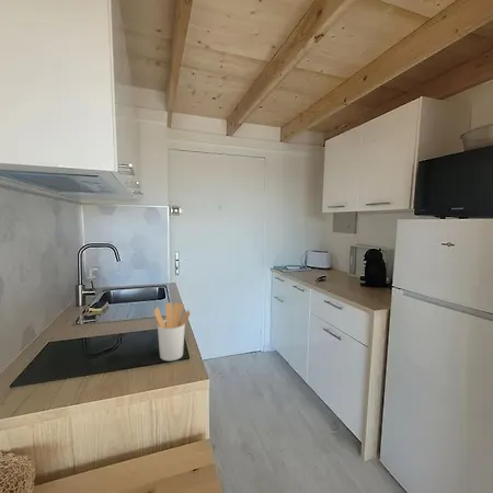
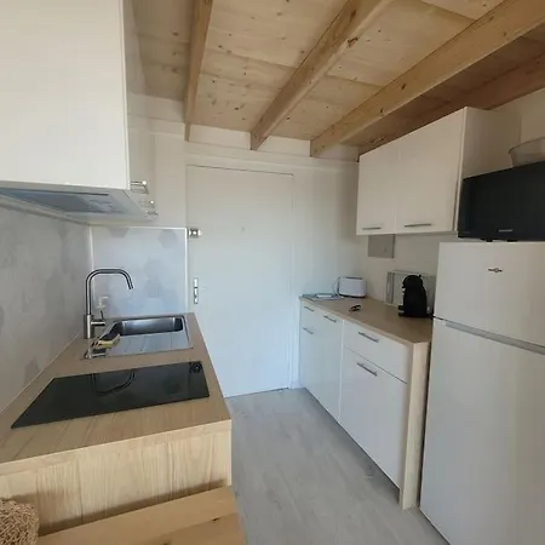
- utensil holder (172, 329)
